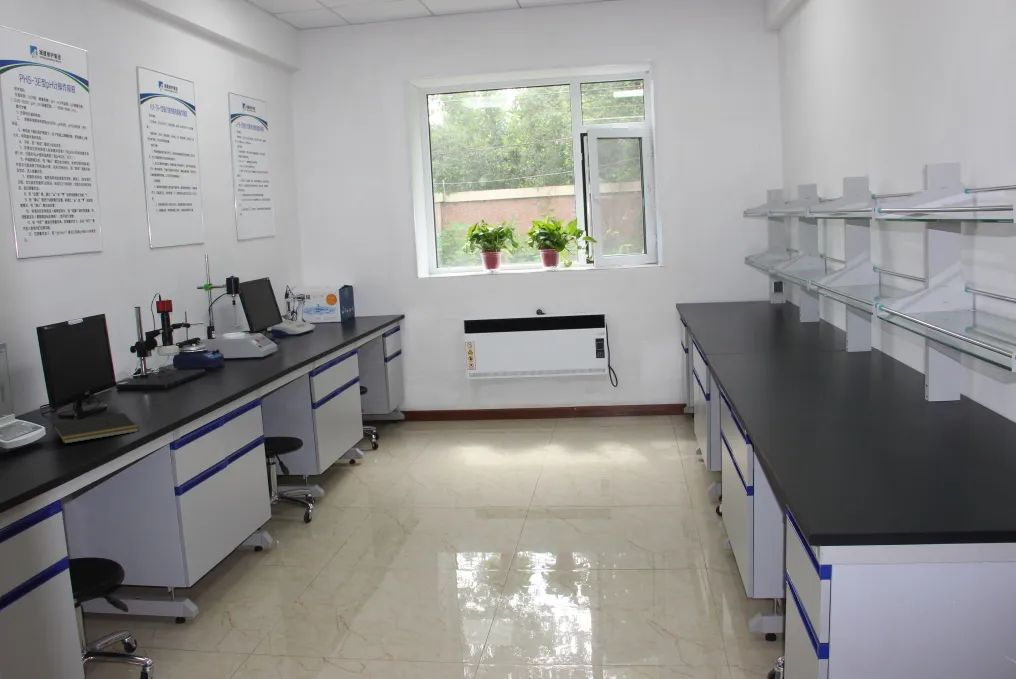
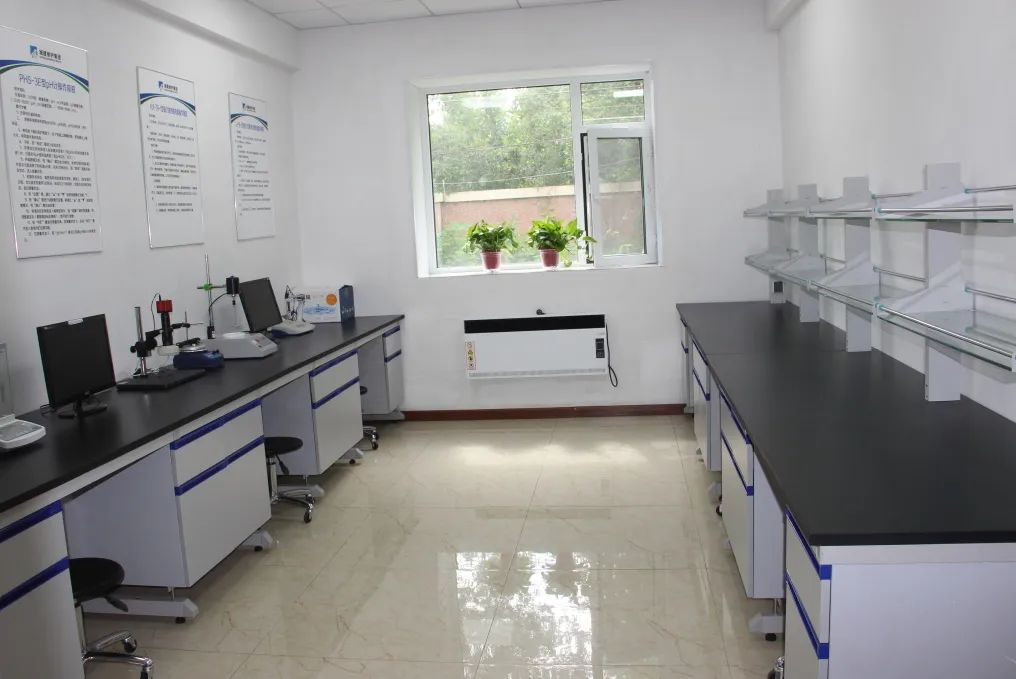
- notepad (95, 427)
